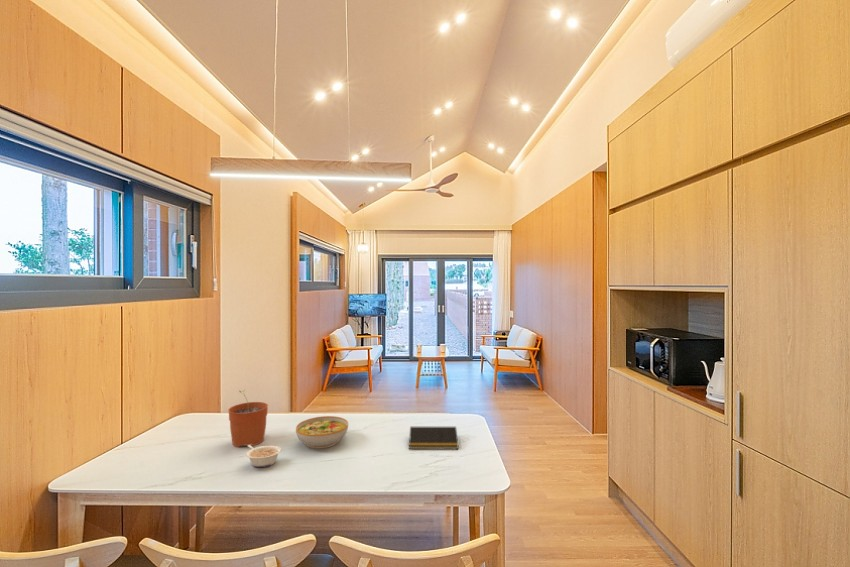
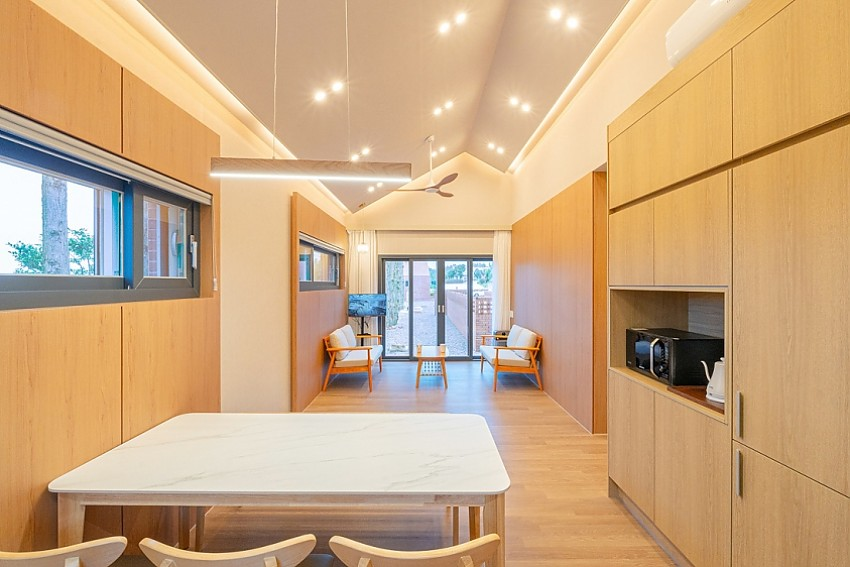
- notepad (433, 437)
- plant pot (248, 415)
- legume (262, 456)
- bowl (322, 432)
